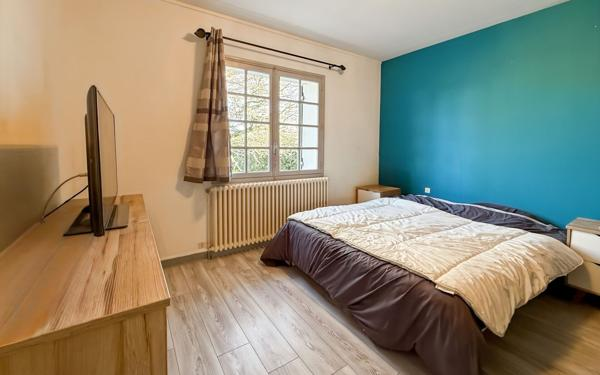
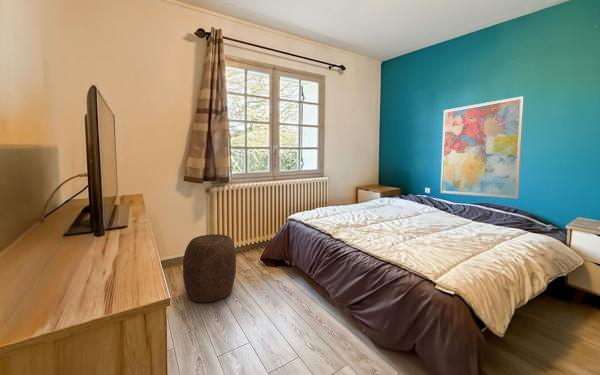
+ wall art (477, 150)
+ stool (210, 265)
